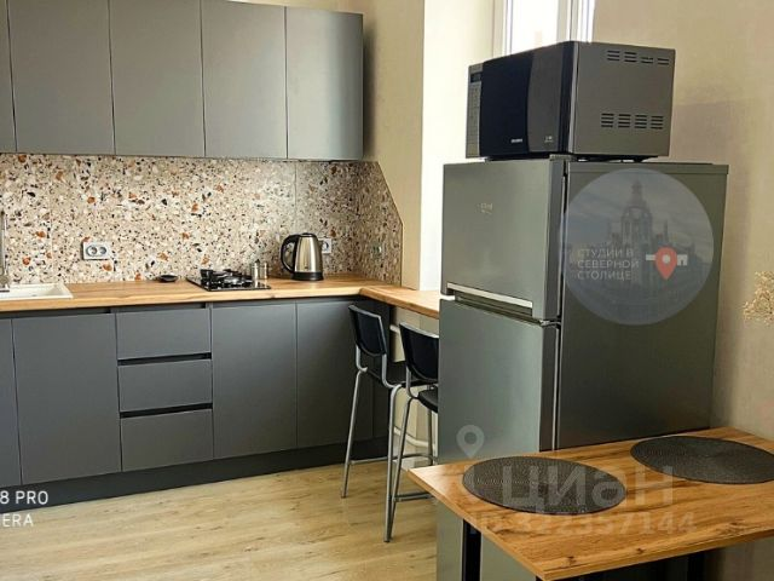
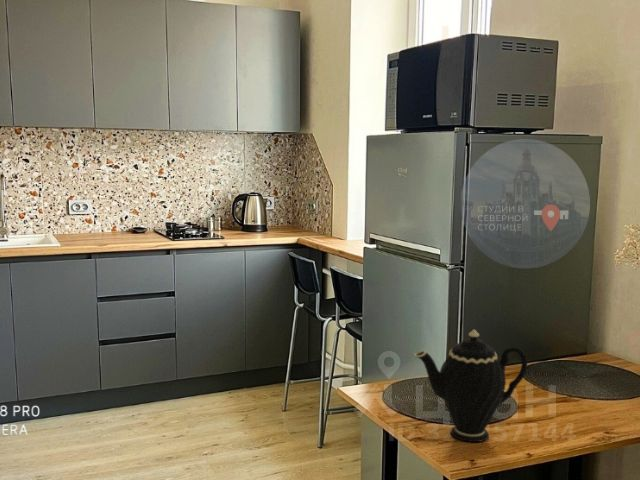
+ teapot (469, 382)
